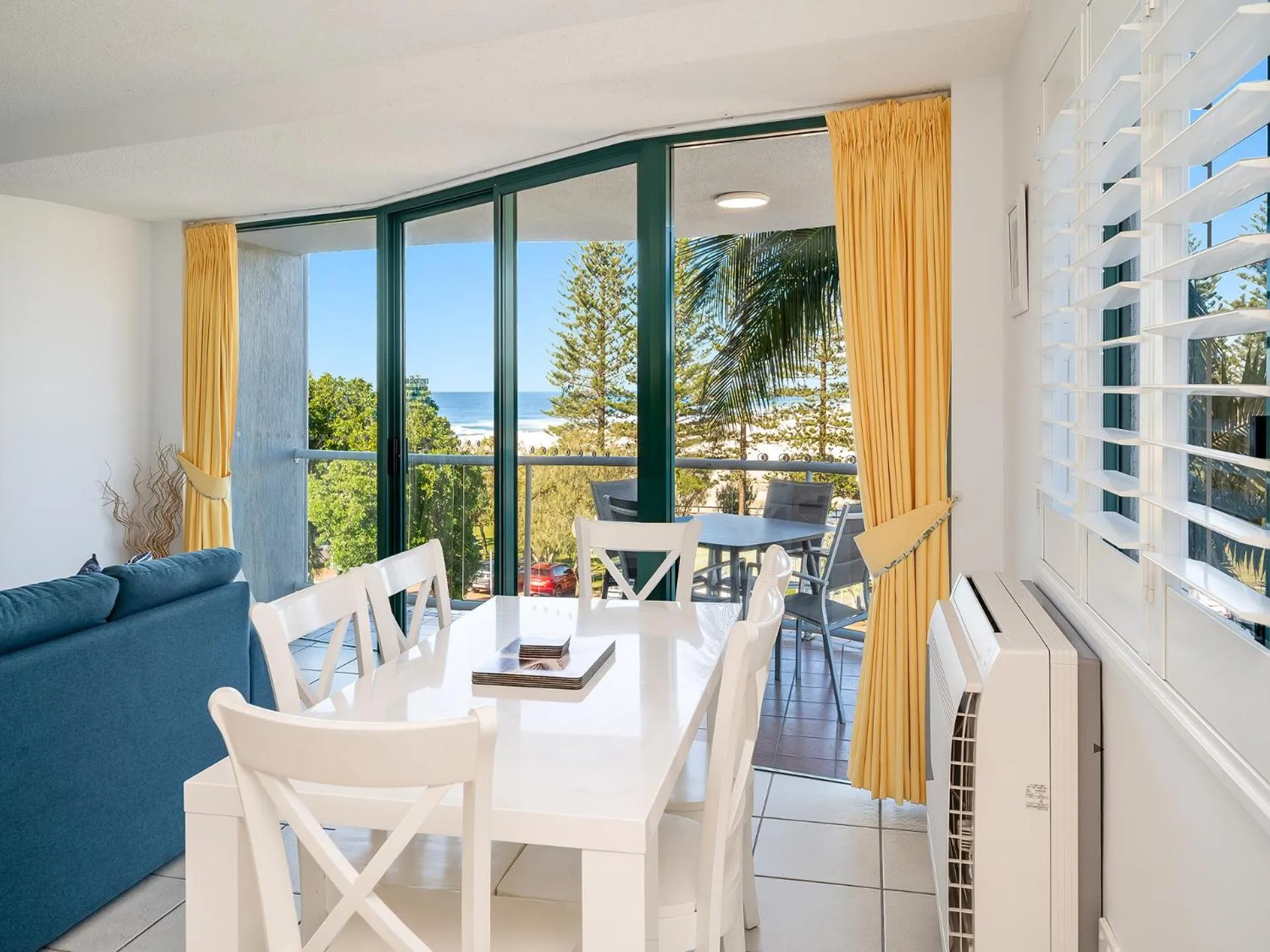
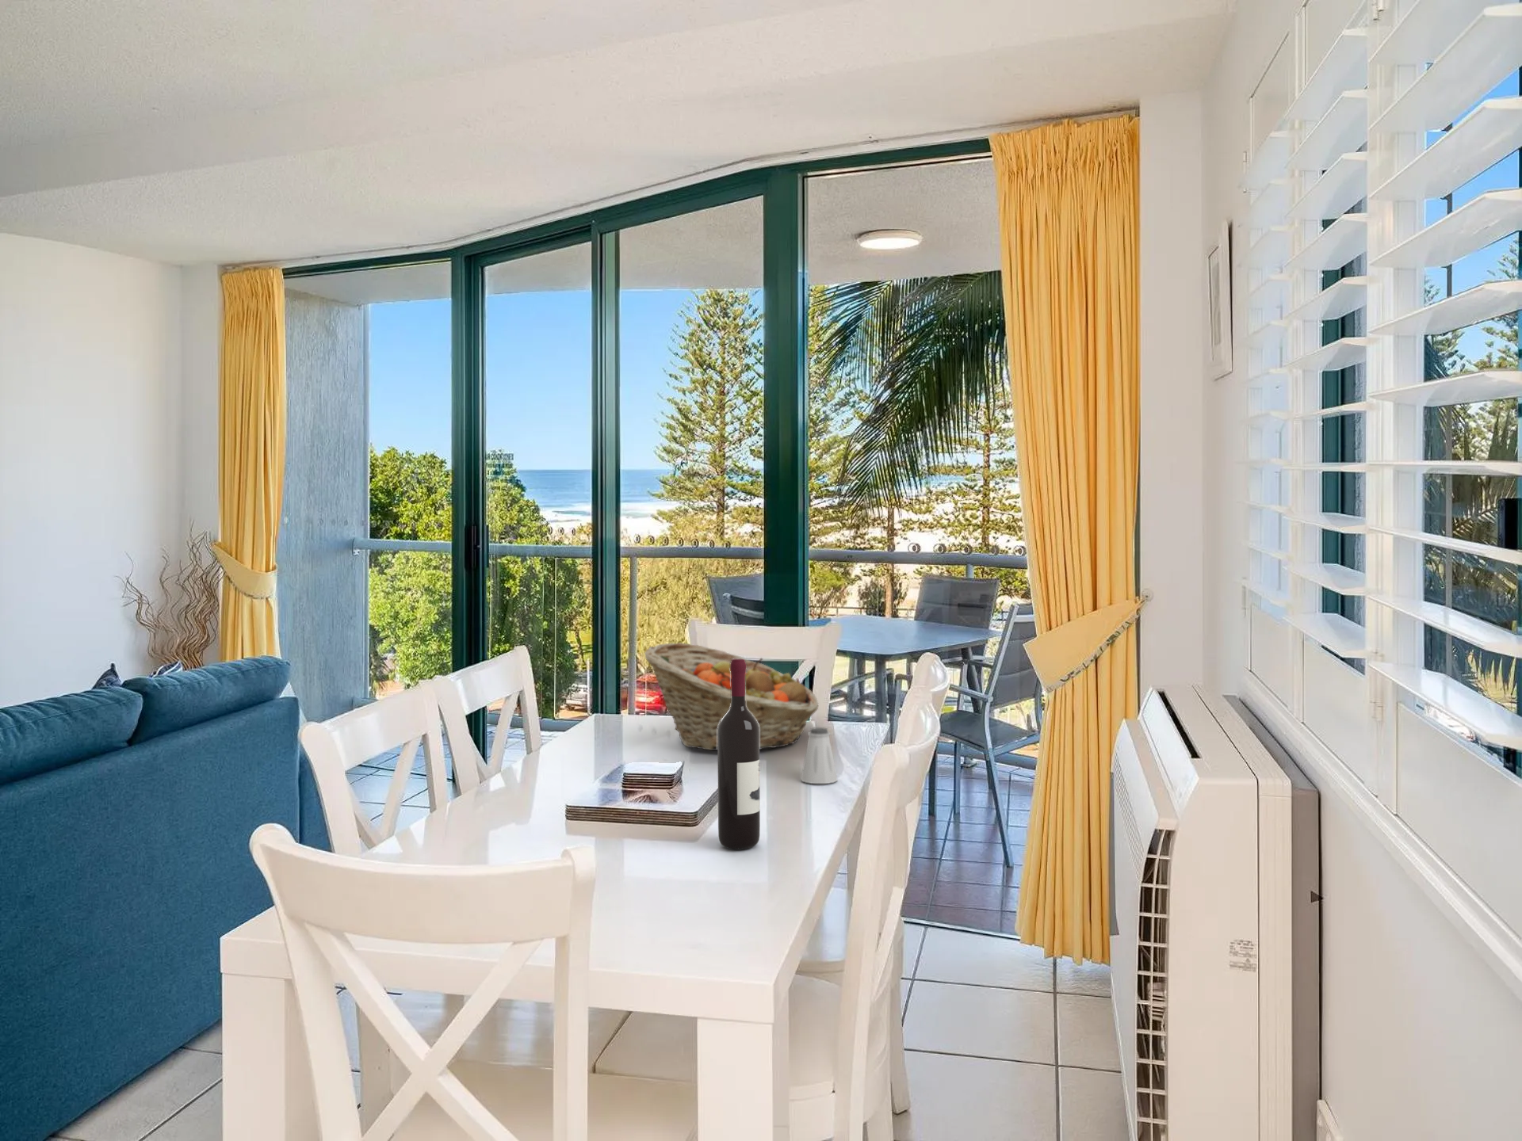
+ saltshaker (819, 754)
+ wine bottle (738, 751)
+ fruit basket (730, 692)
